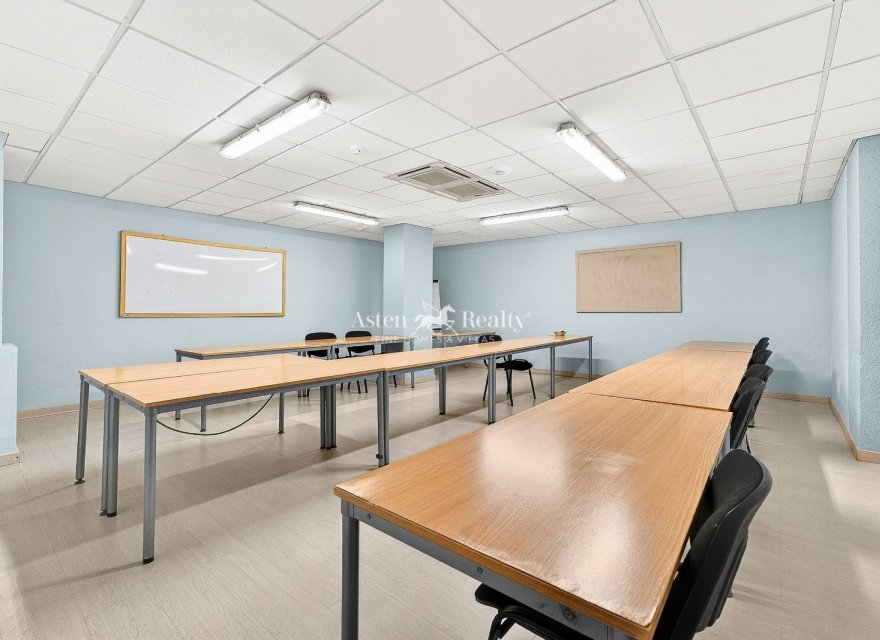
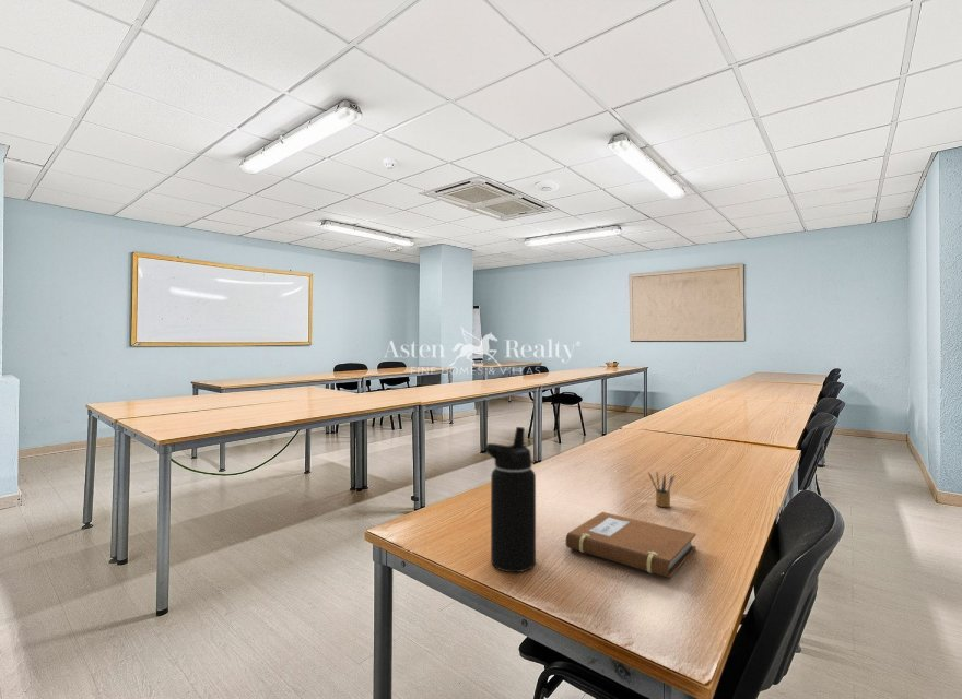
+ pencil box (661, 488)
+ water bottle (509, 497)
+ notebook (627, 540)
